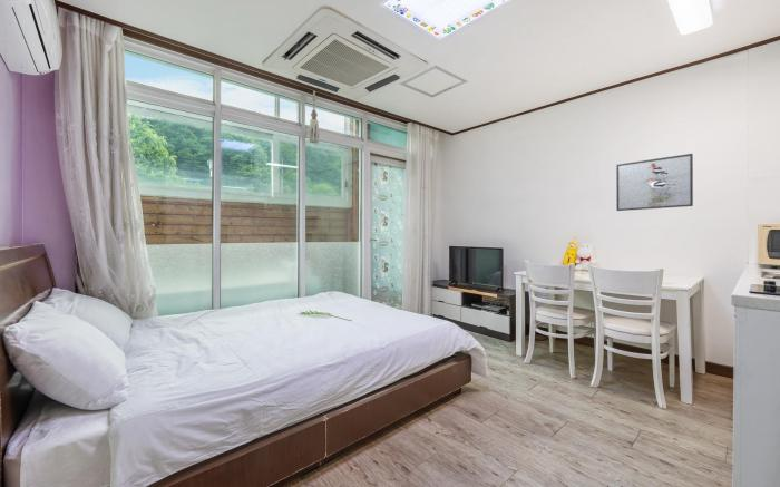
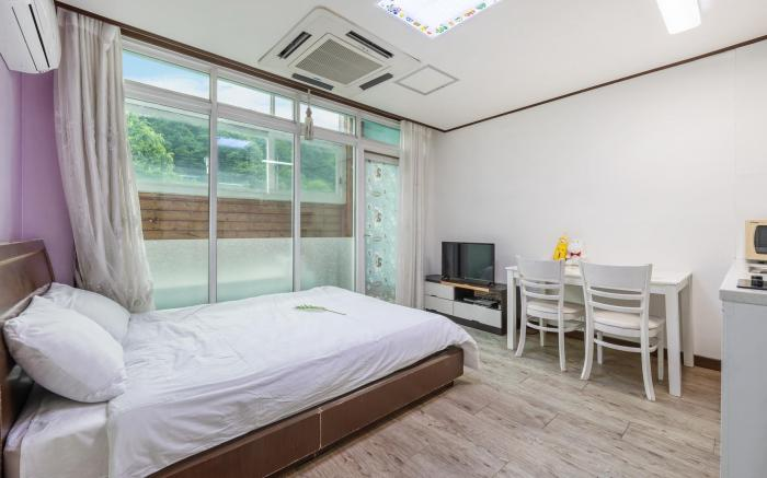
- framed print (652, 184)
